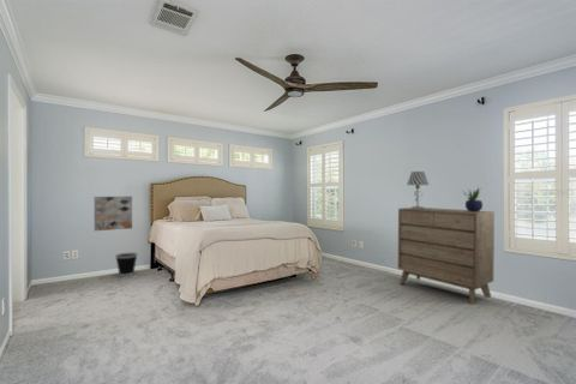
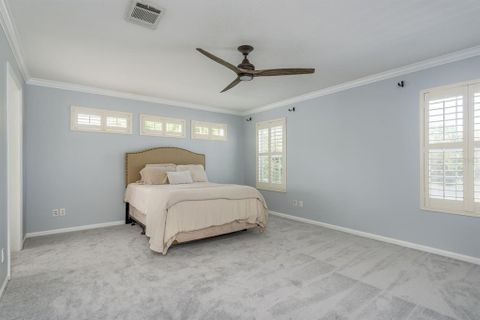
- table lamp (418, 190)
- wall art (113, 212)
- dresser (442, 250)
- potted plant (472, 198)
- wastebasket (126, 264)
